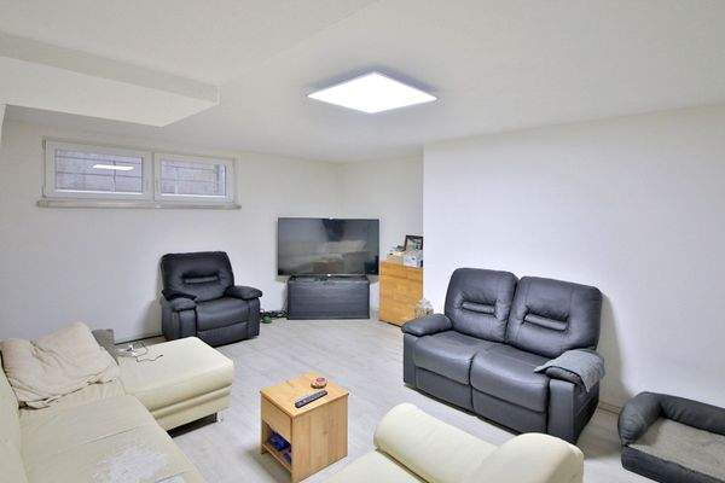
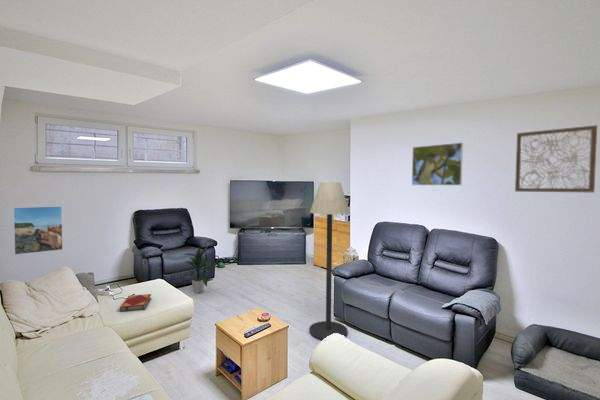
+ hardback book (136, 302)
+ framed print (38, 229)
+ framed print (436, 165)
+ wall art (555, 162)
+ floor lamp (329, 257)
+ indoor plant (198, 269)
